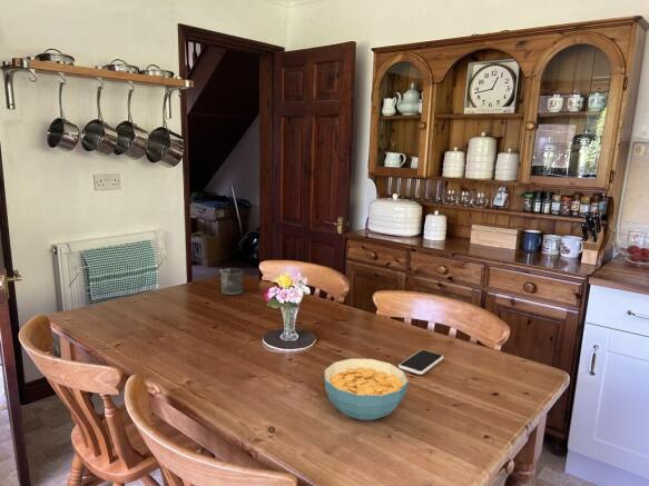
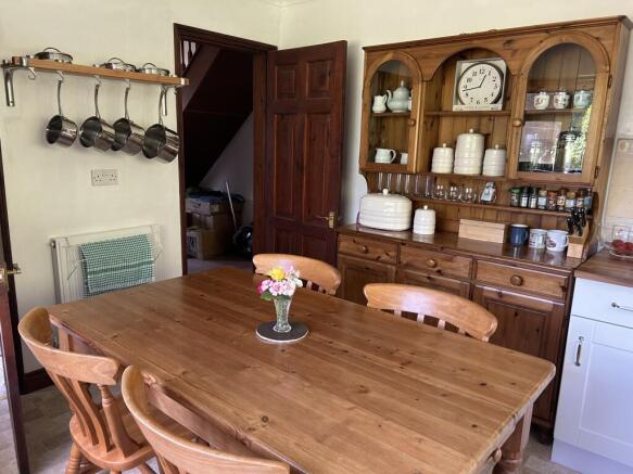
- cereal bowl (364, 395)
- smartphone (421, 361)
- mug (229, 280)
